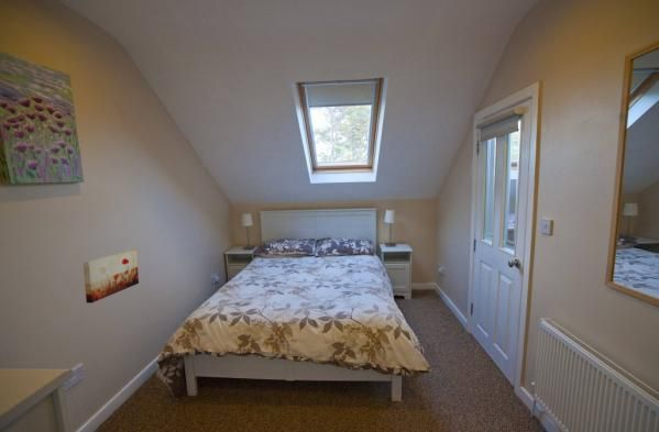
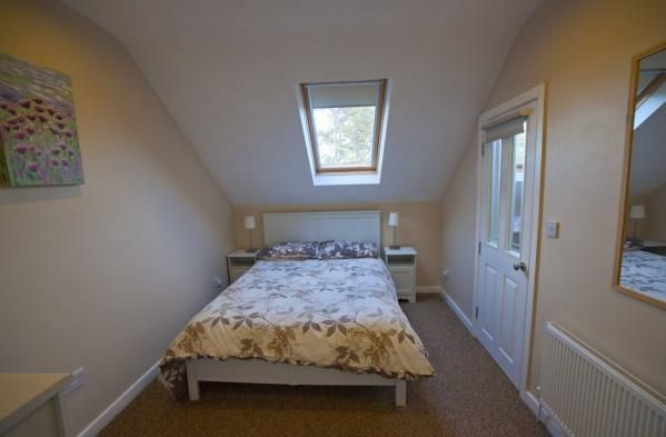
- wall art (113, 274)
